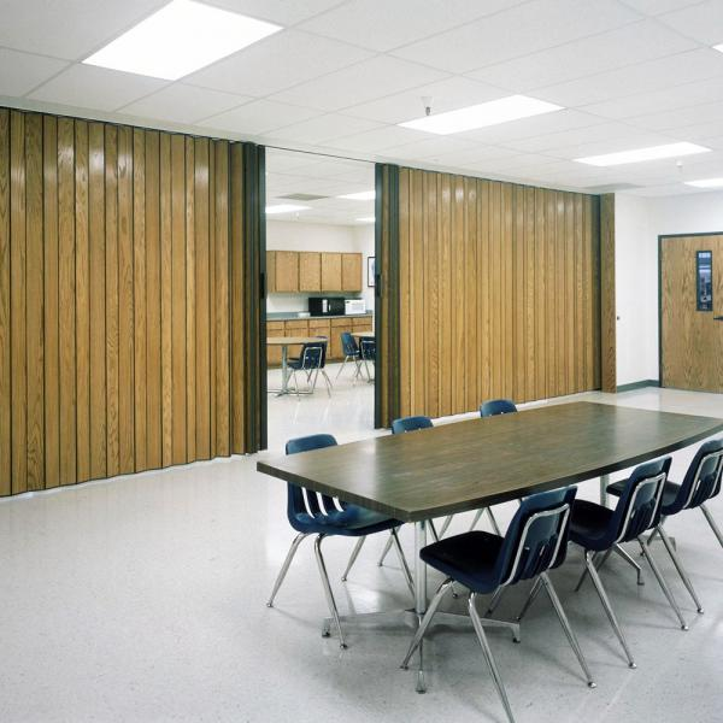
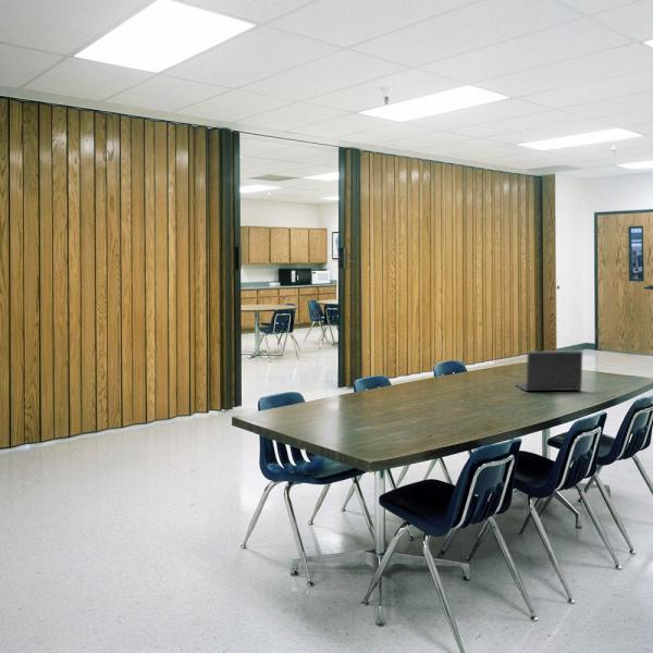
+ laptop (547, 369)
